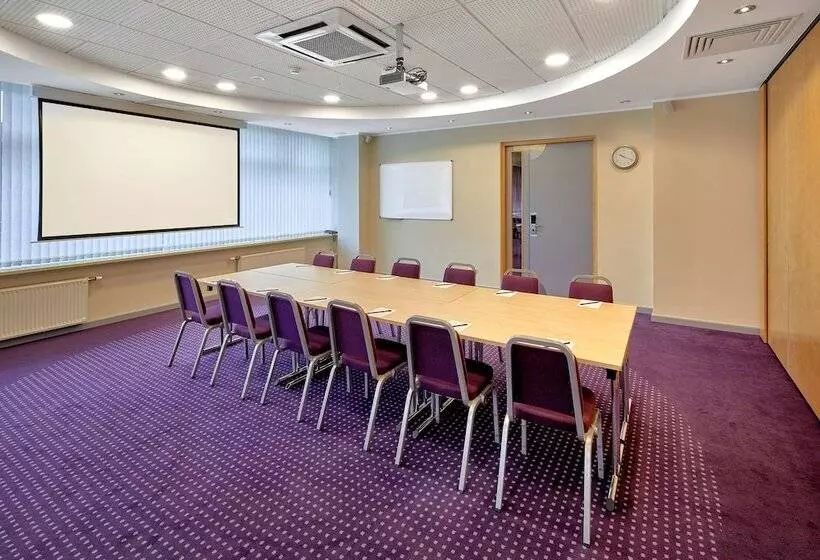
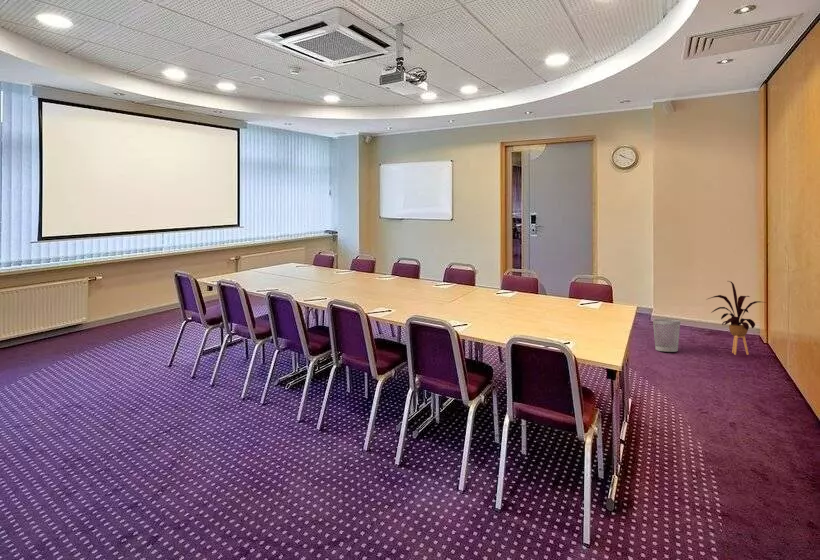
+ house plant (735, 317)
+ wastebasket (666, 335)
